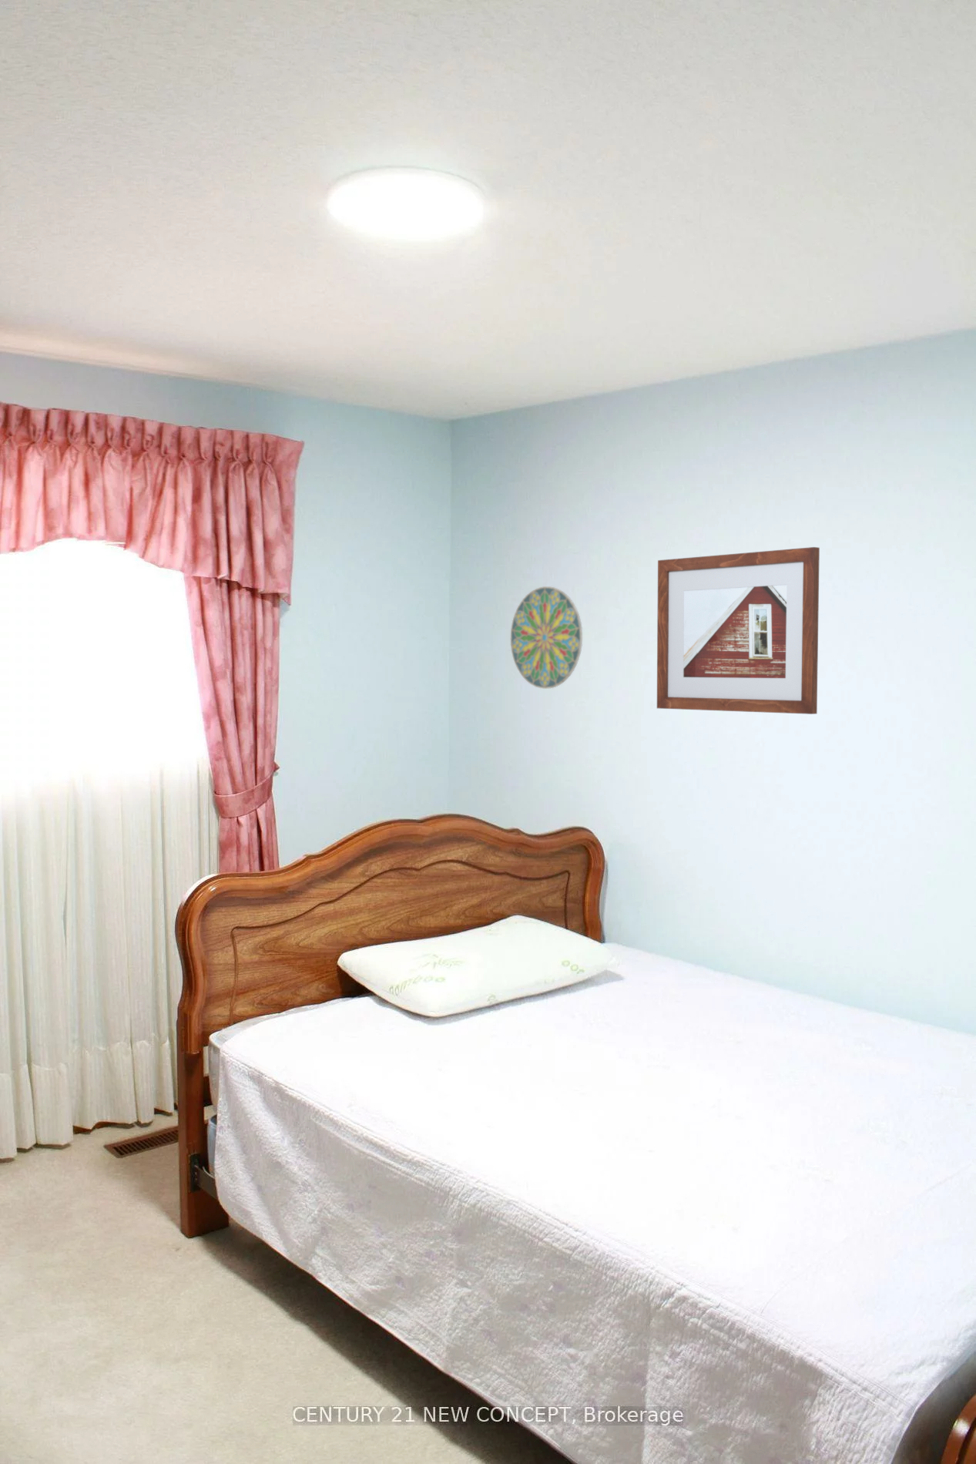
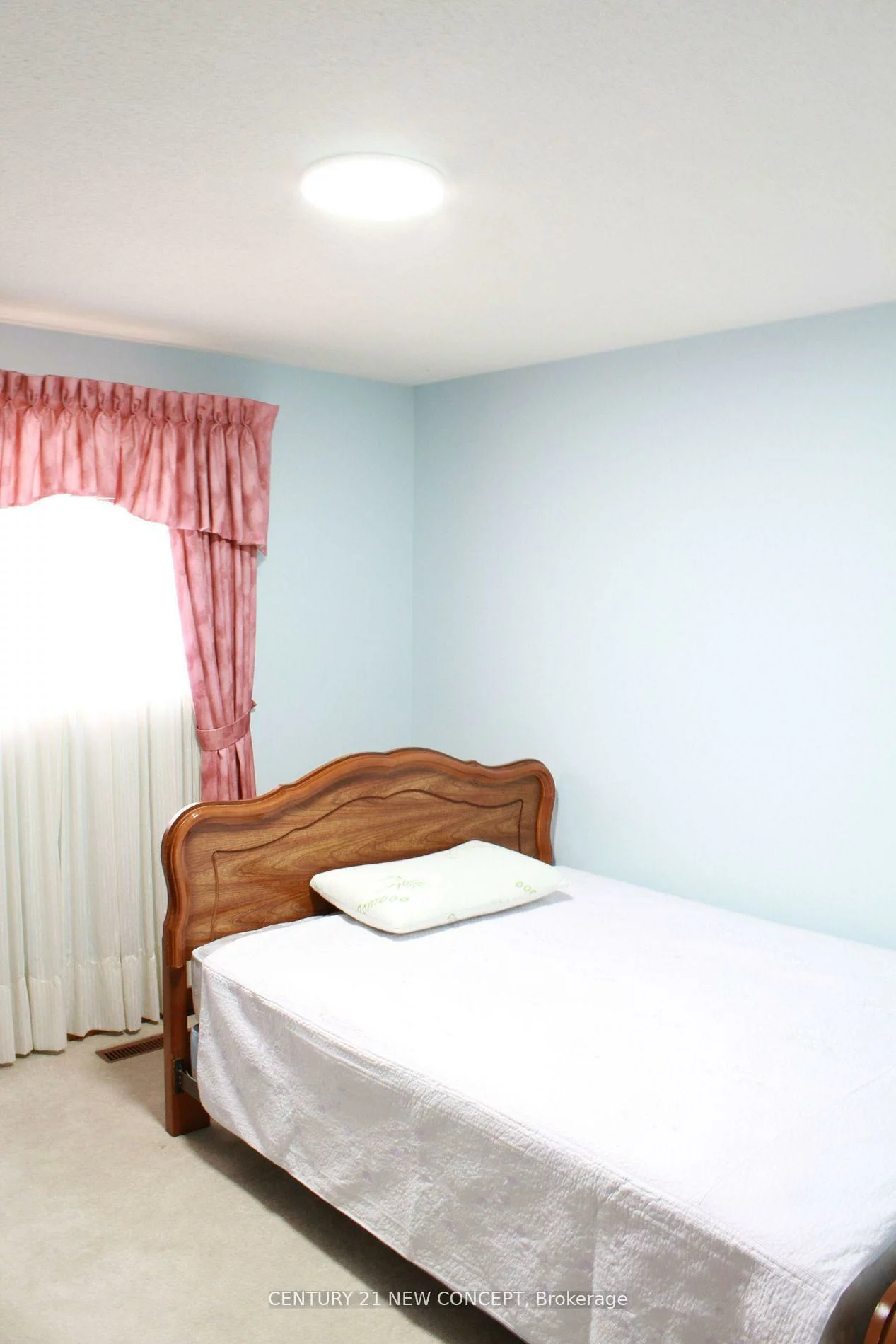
- decorative plate (545, 637)
- picture frame (733, 633)
